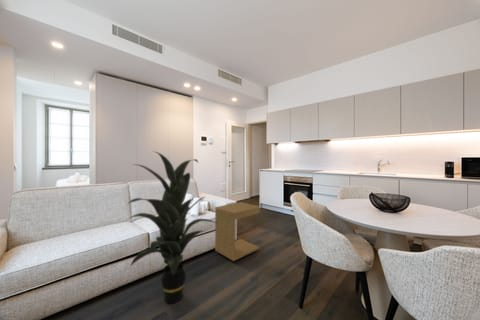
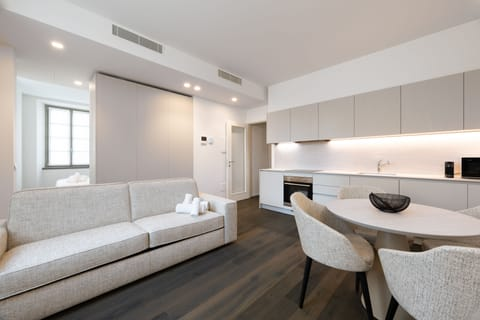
- side table (234, 229)
- indoor plant (167, 224)
